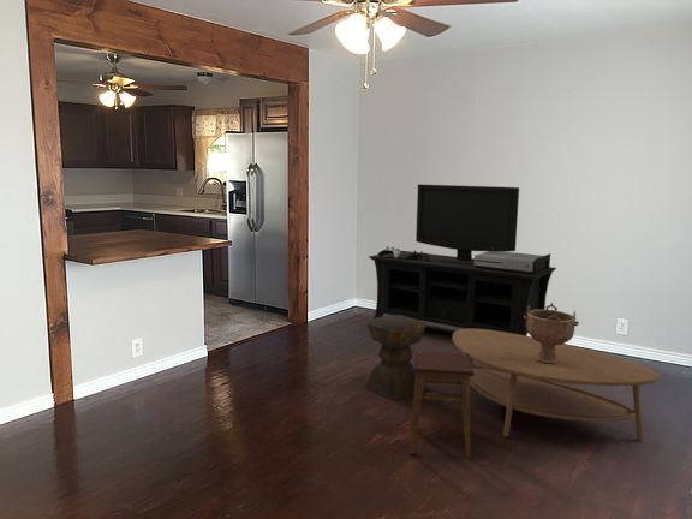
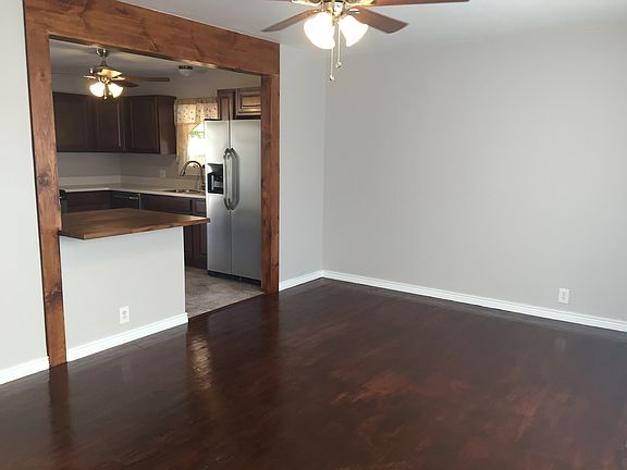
- stool (440, 399)
- media console (458, 261)
- decorative bowl (549, 334)
- stool (395, 353)
- coffee table (533, 387)
